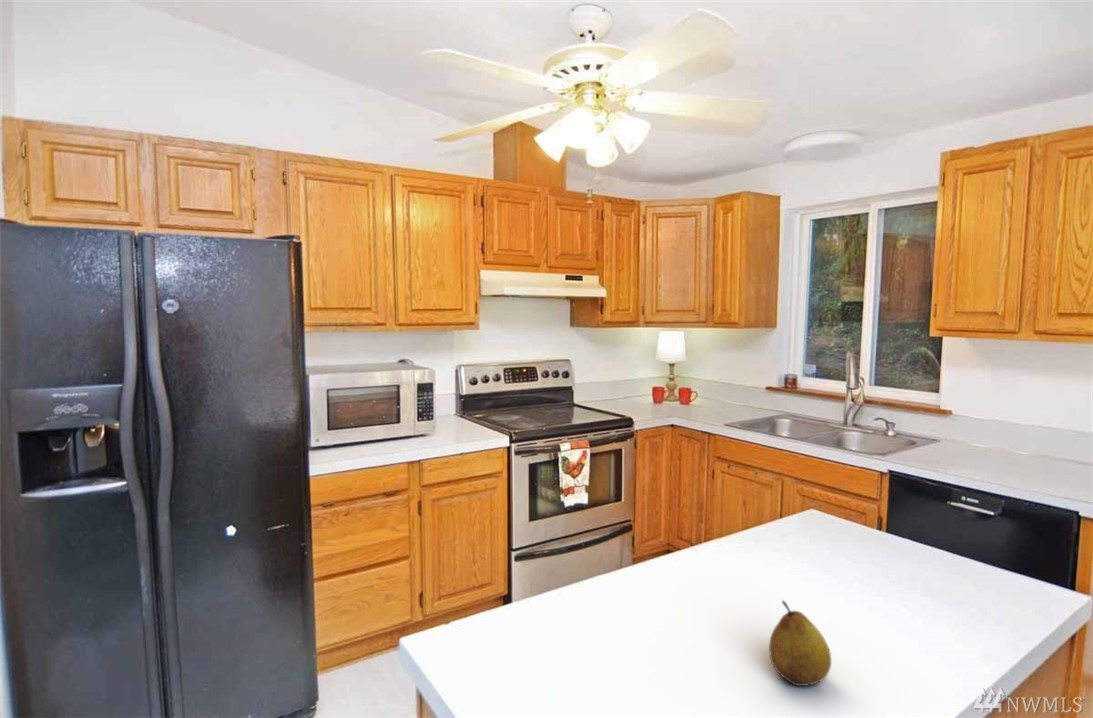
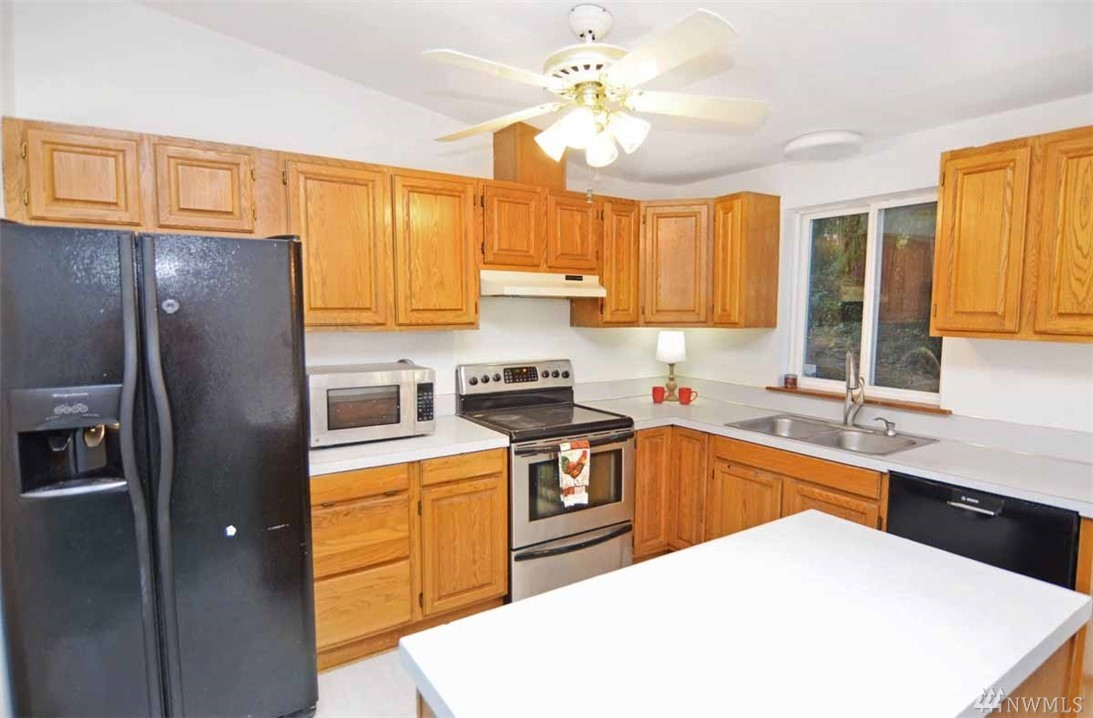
- fruit (799, 639)
